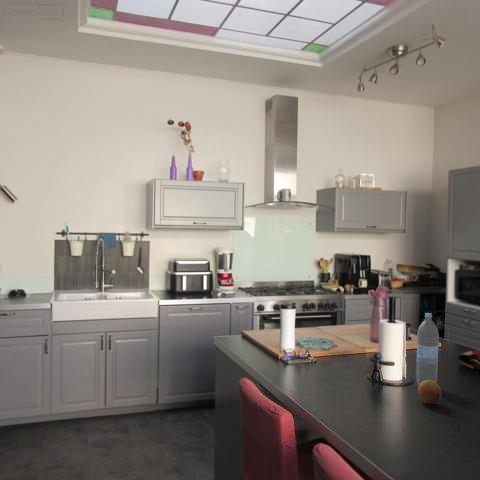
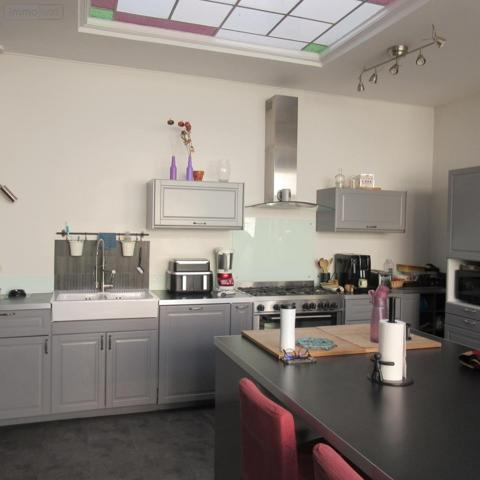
- apple (429, 392)
- water bottle (427, 350)
